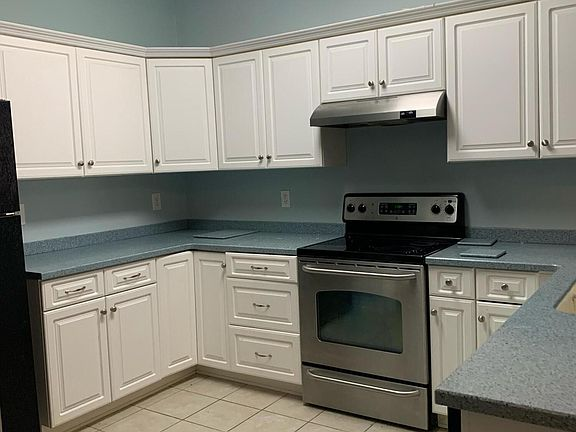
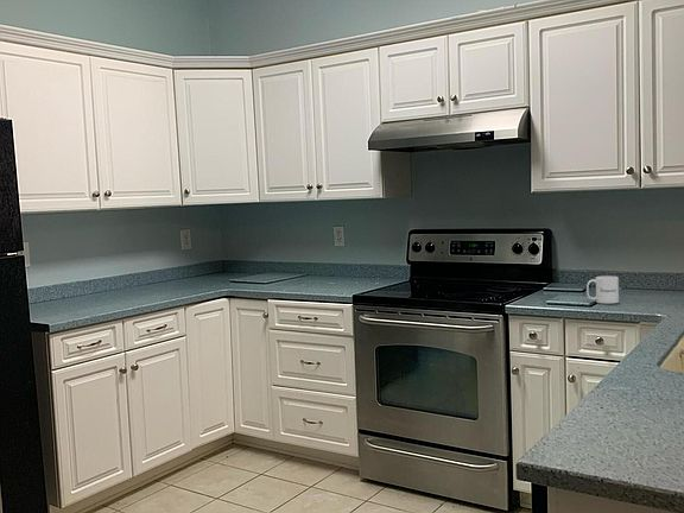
+ mug (602, 289)
